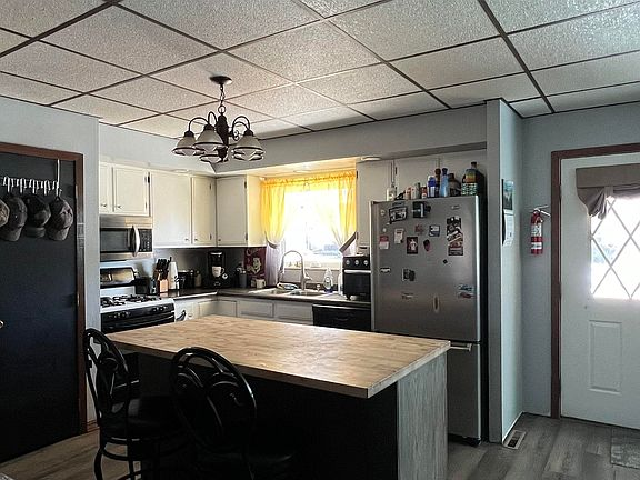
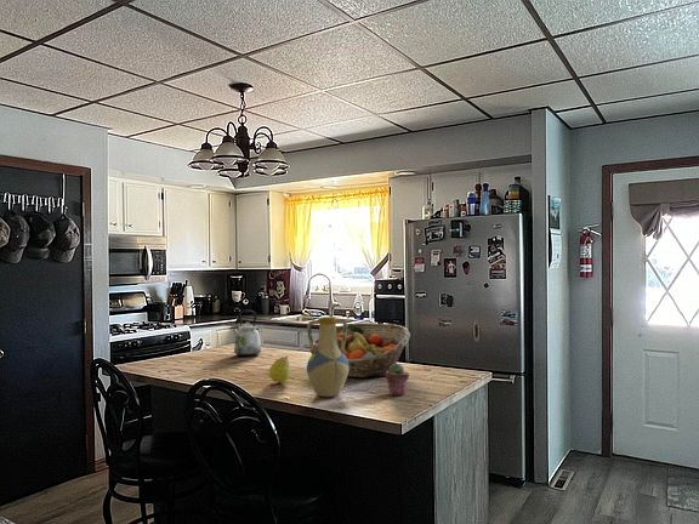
+ fruit basket (359, 348)
+ fruit (279, 369)
+ kettle (244, 331)
+ potted succulent (397, 378)
+ vase (328, 357)
